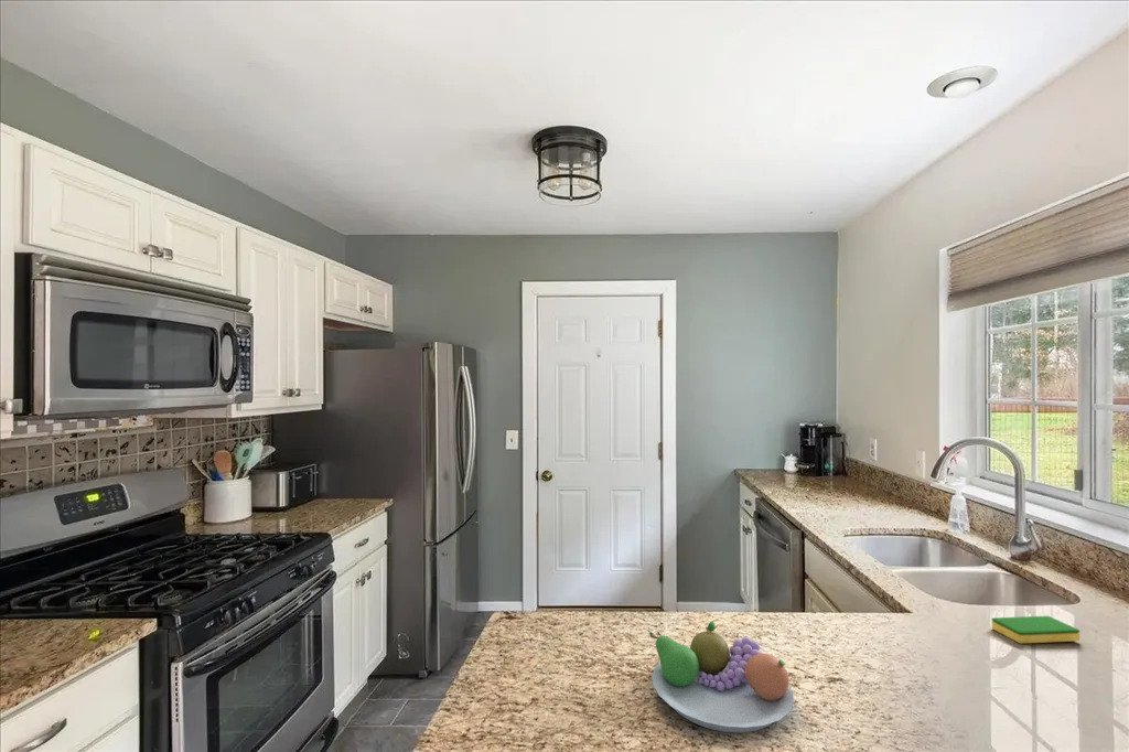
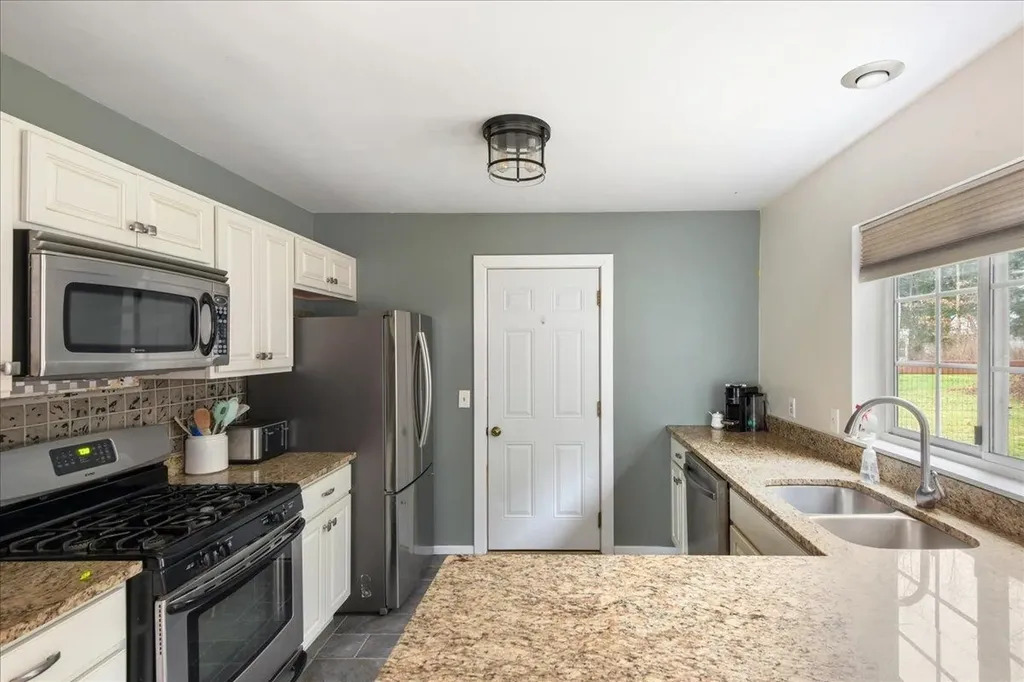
- dish sponge (1034, 629)
- fruit bowl (716, 667)
